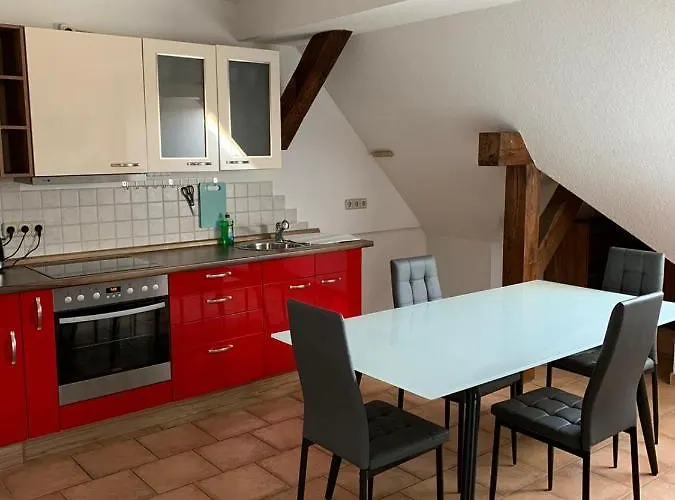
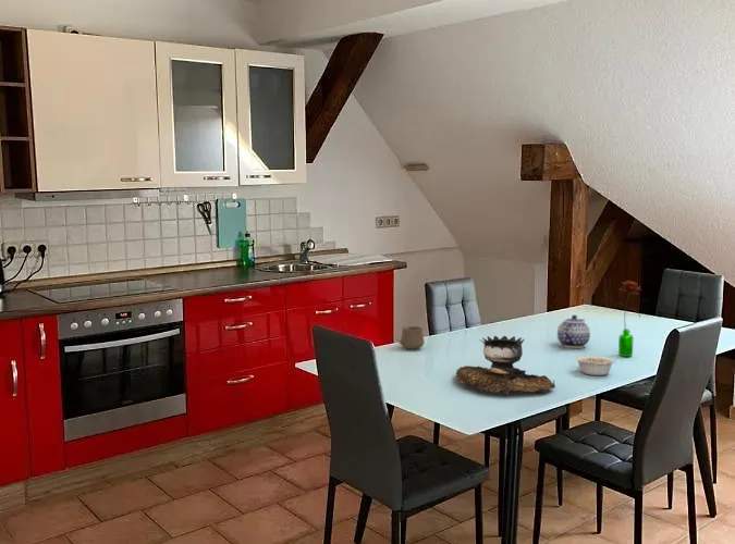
+ legume (596, 364)
+ teapot (573, 330)
+ flower (624, 318)
+ brazier (502, 361)
+ cup (412, 337)
